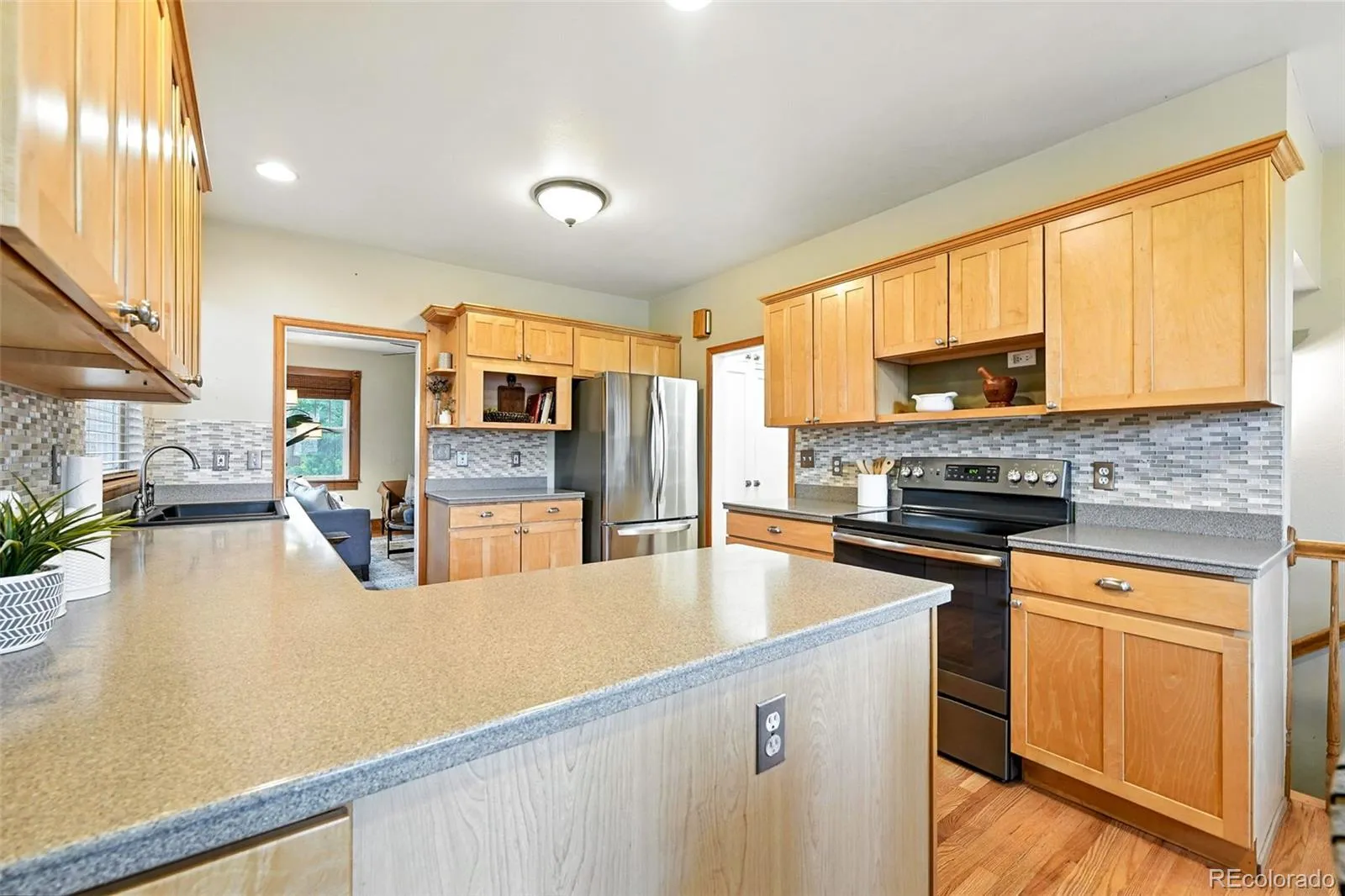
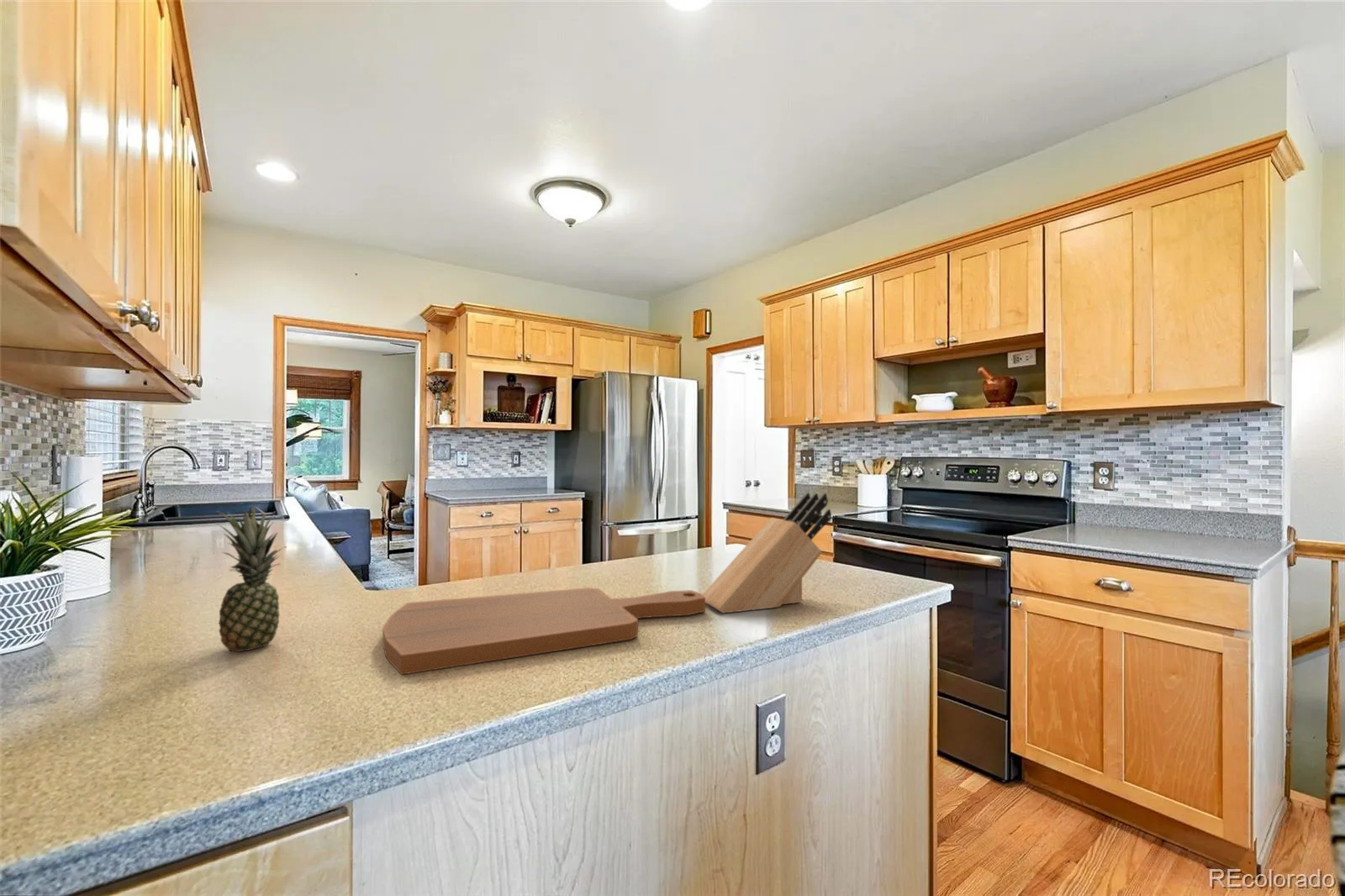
+ knife block (769, 547)
+ cutting board (533, 619)
+ fruit (249, 573)
